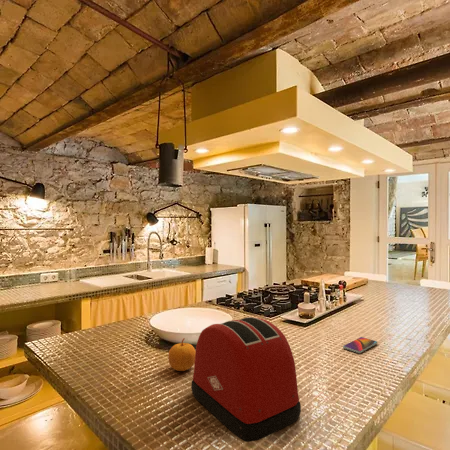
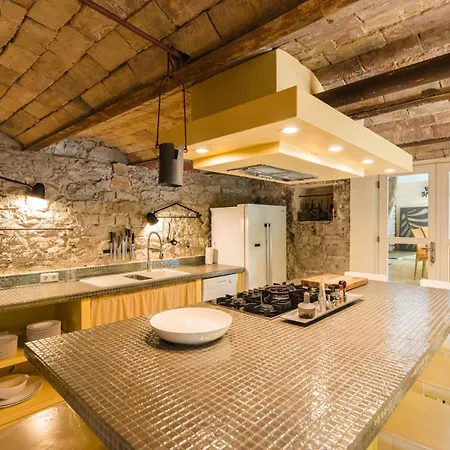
- fruit (182, 353)
- smartphone (360, 344)
- toaster (242, 362)
